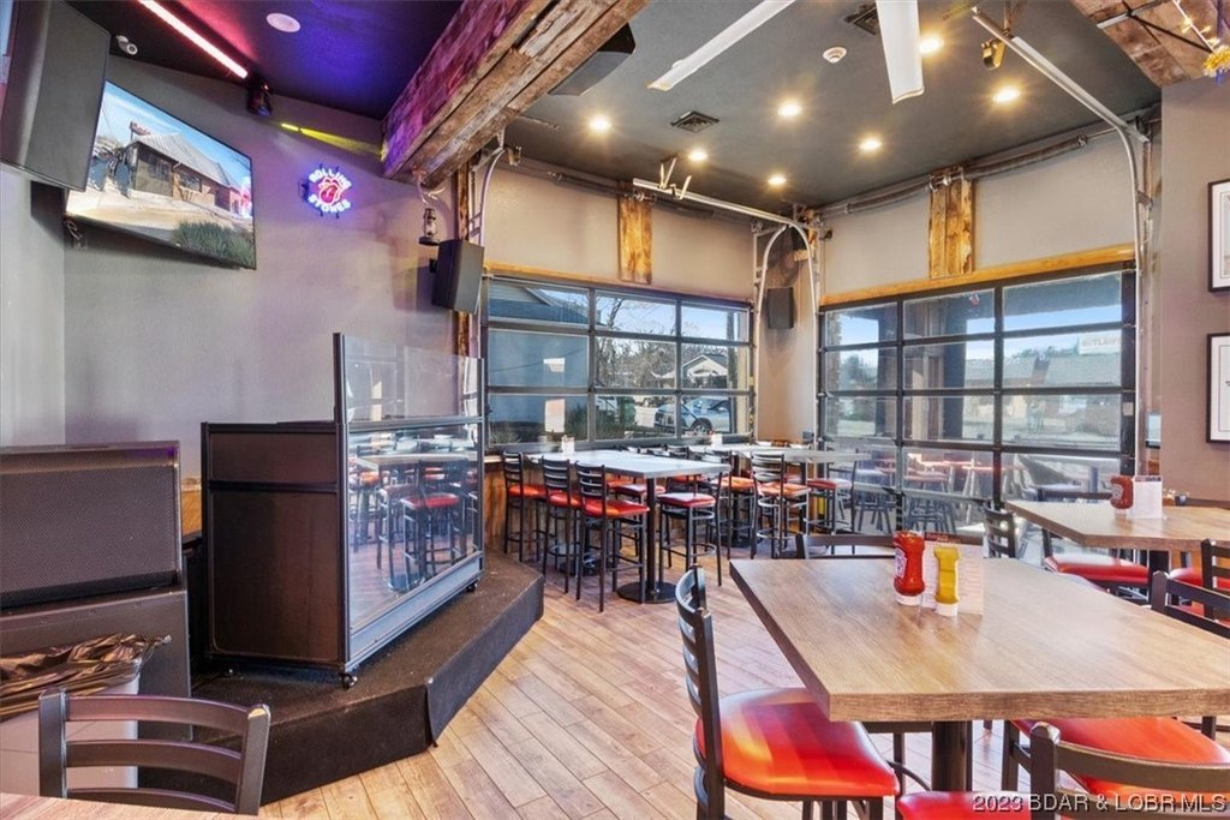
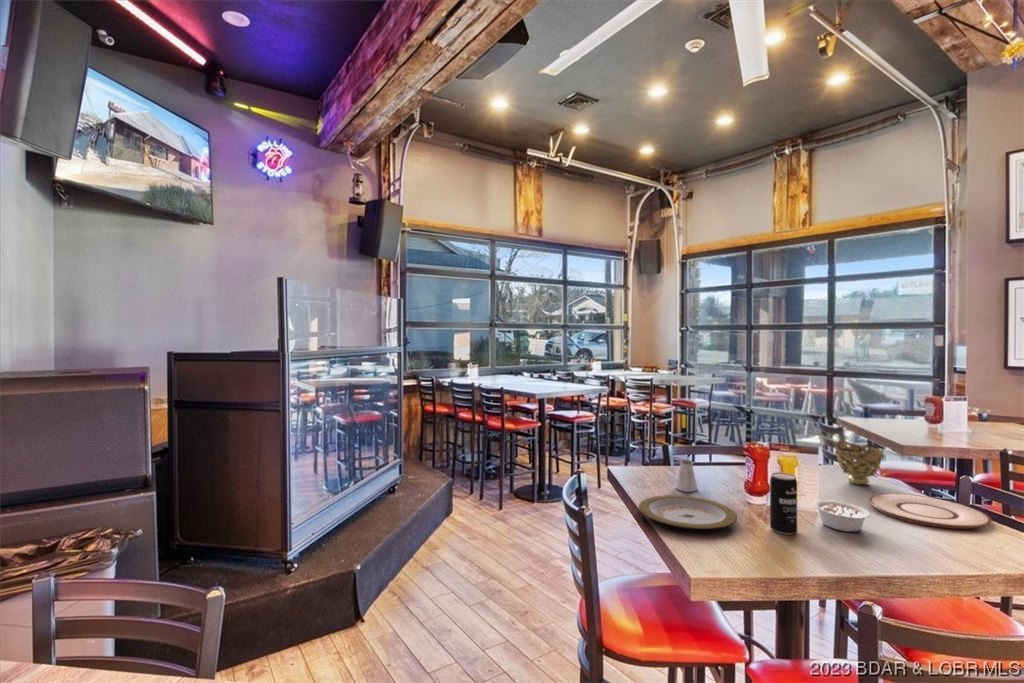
+ plate (686, 514)
+ decorative bowl (858, 464)
+ saltshaker (686, 474)
+ plate (926, 510)
+ legume (842, 515)
+ beverage can (783, 502)
